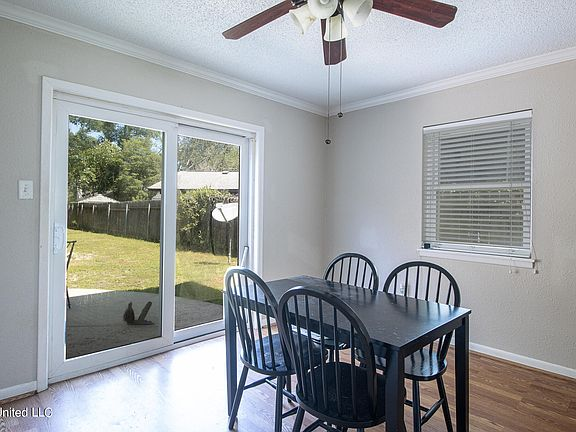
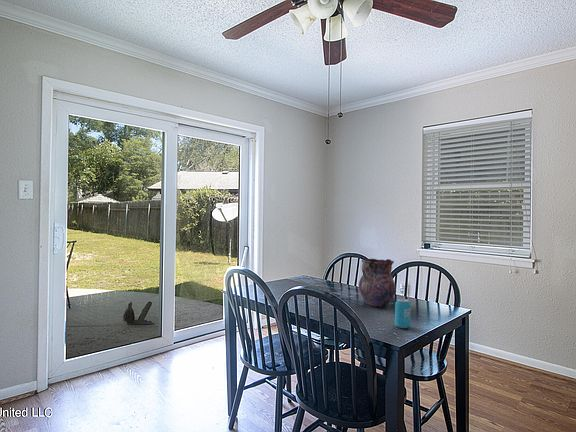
+ vase (376, 282)
+ beverage can (402, 313)
